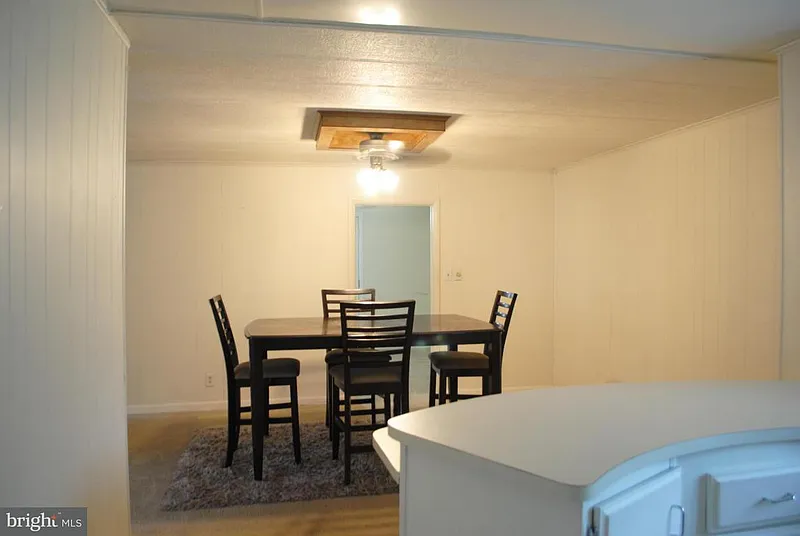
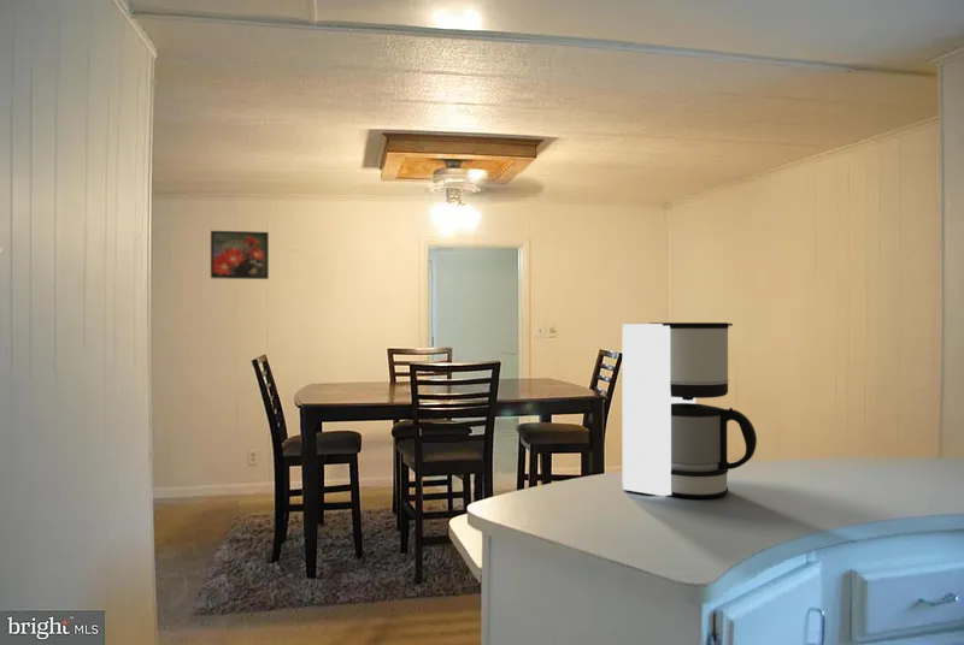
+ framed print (240, 254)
+ coffee maker (690, 406)
